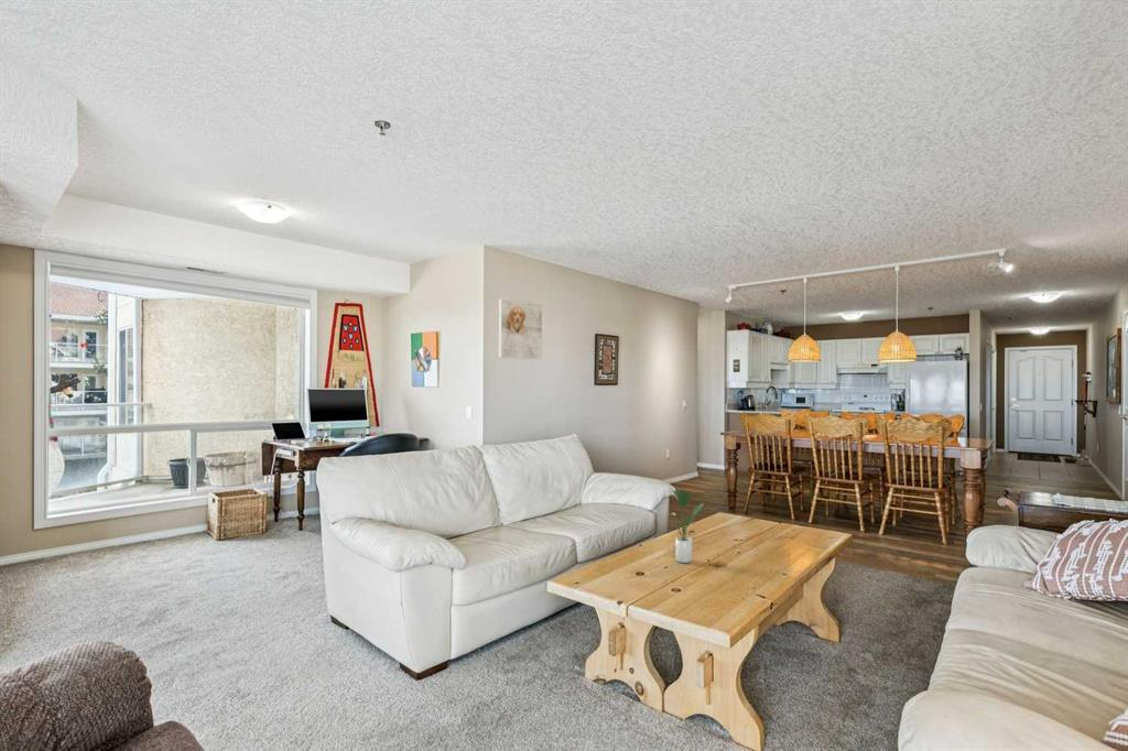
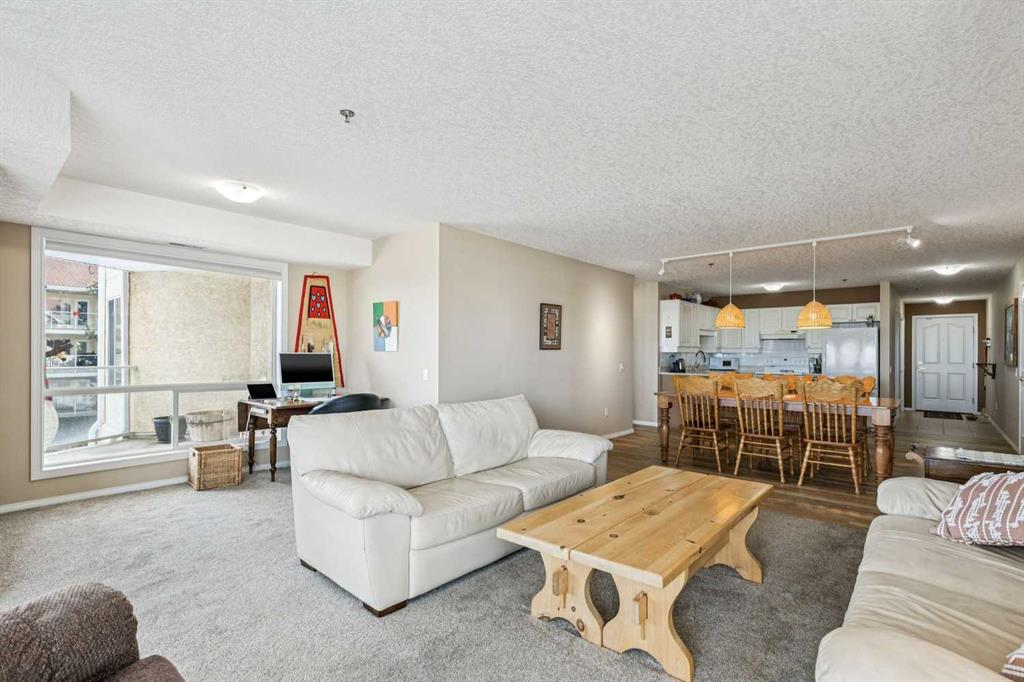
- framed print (521, 330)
- potted plant (685, 523)
